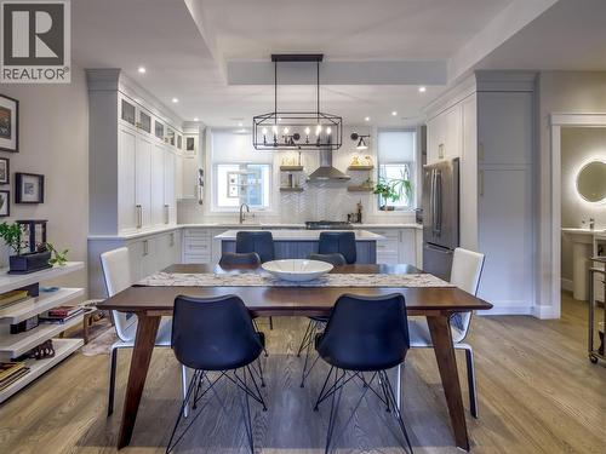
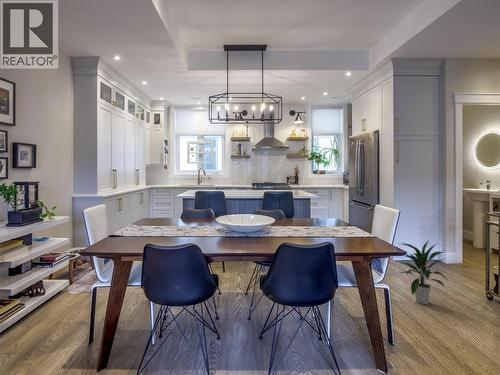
+ indoor plant (420, 270)
